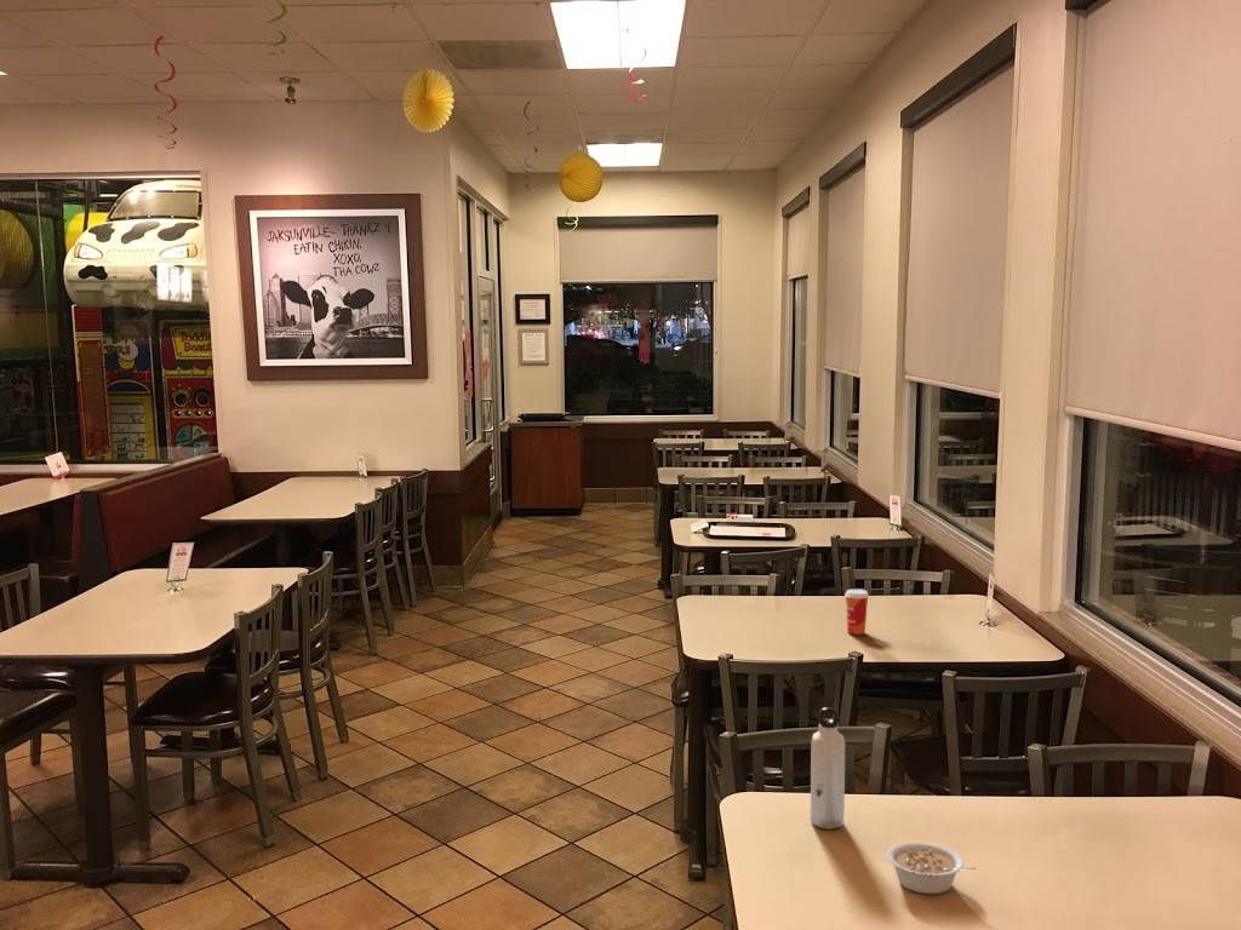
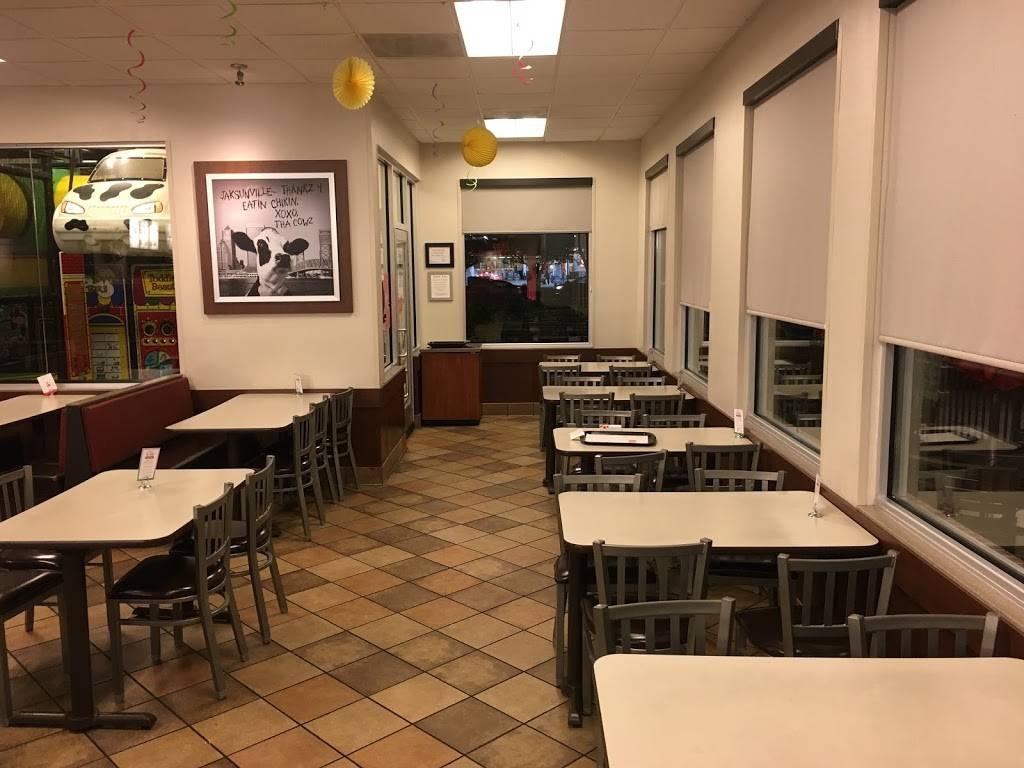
- legume (927, 867)
- water bottle (828, 765)
- paper cup (856, 612)
